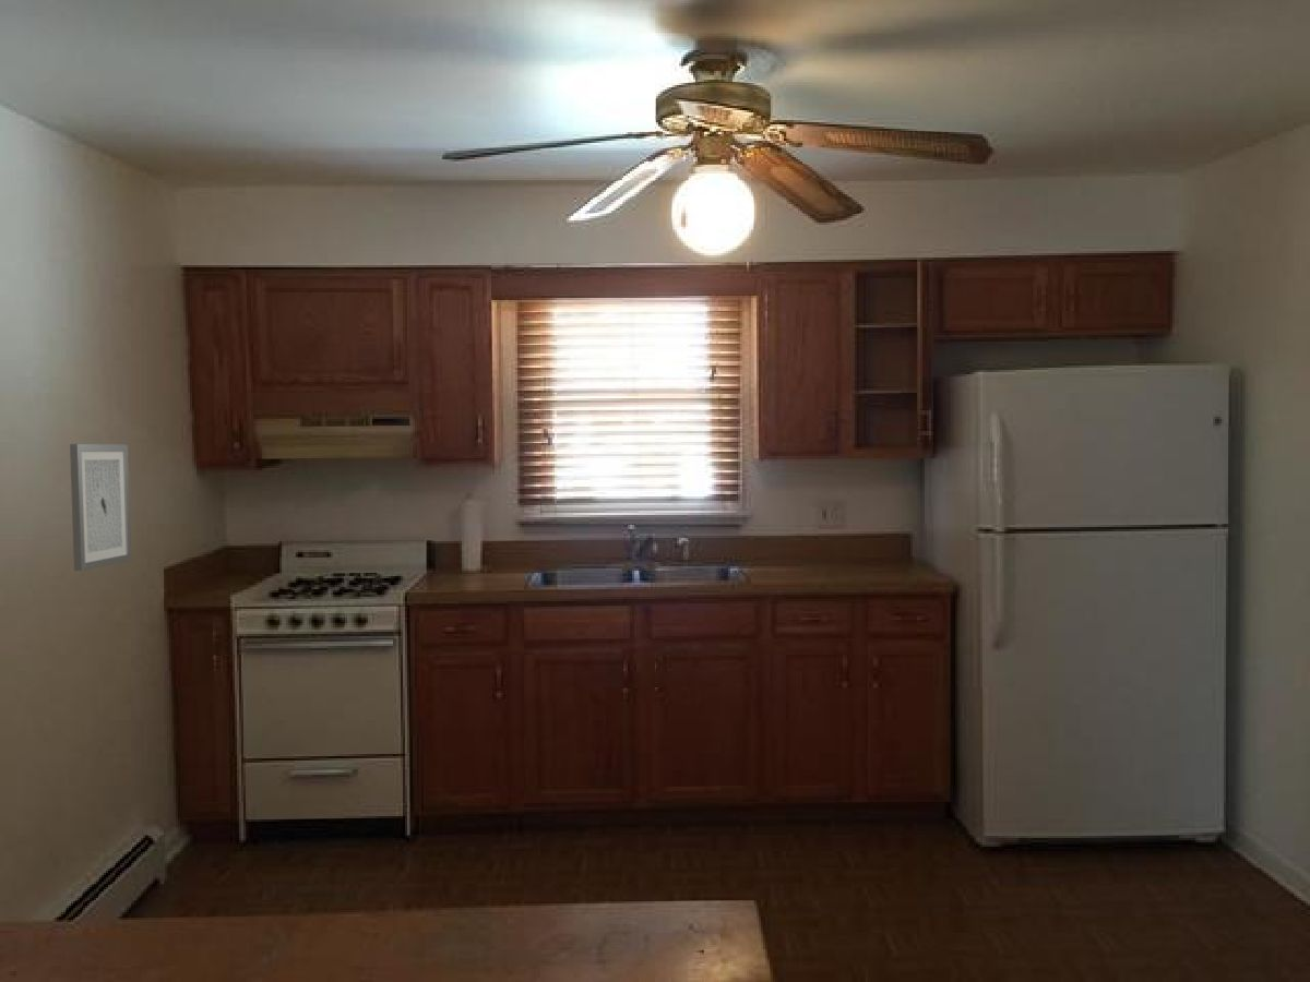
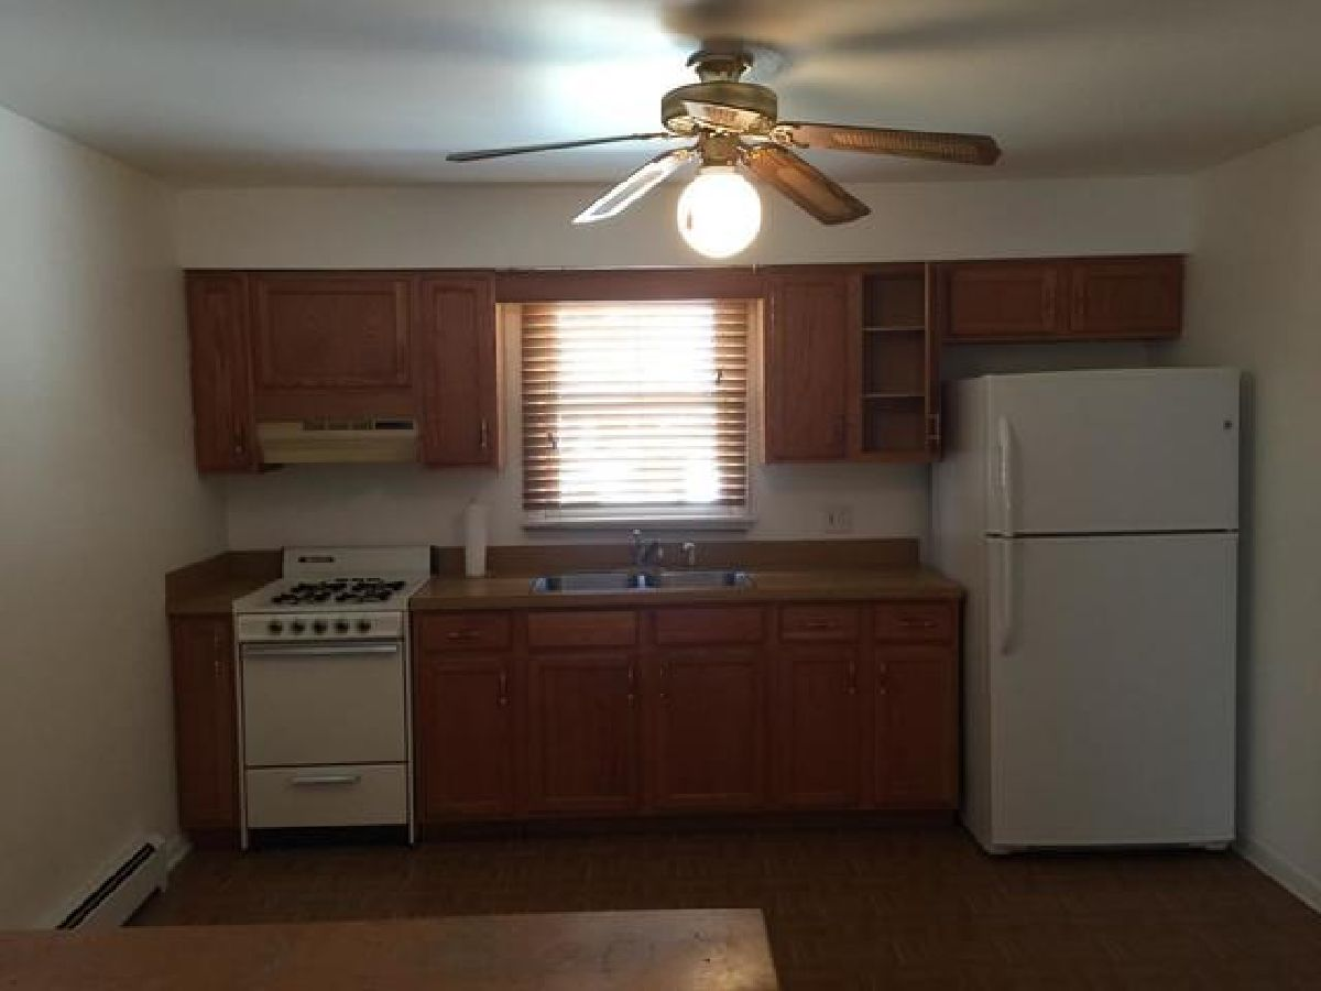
- wall art (102, 504)
